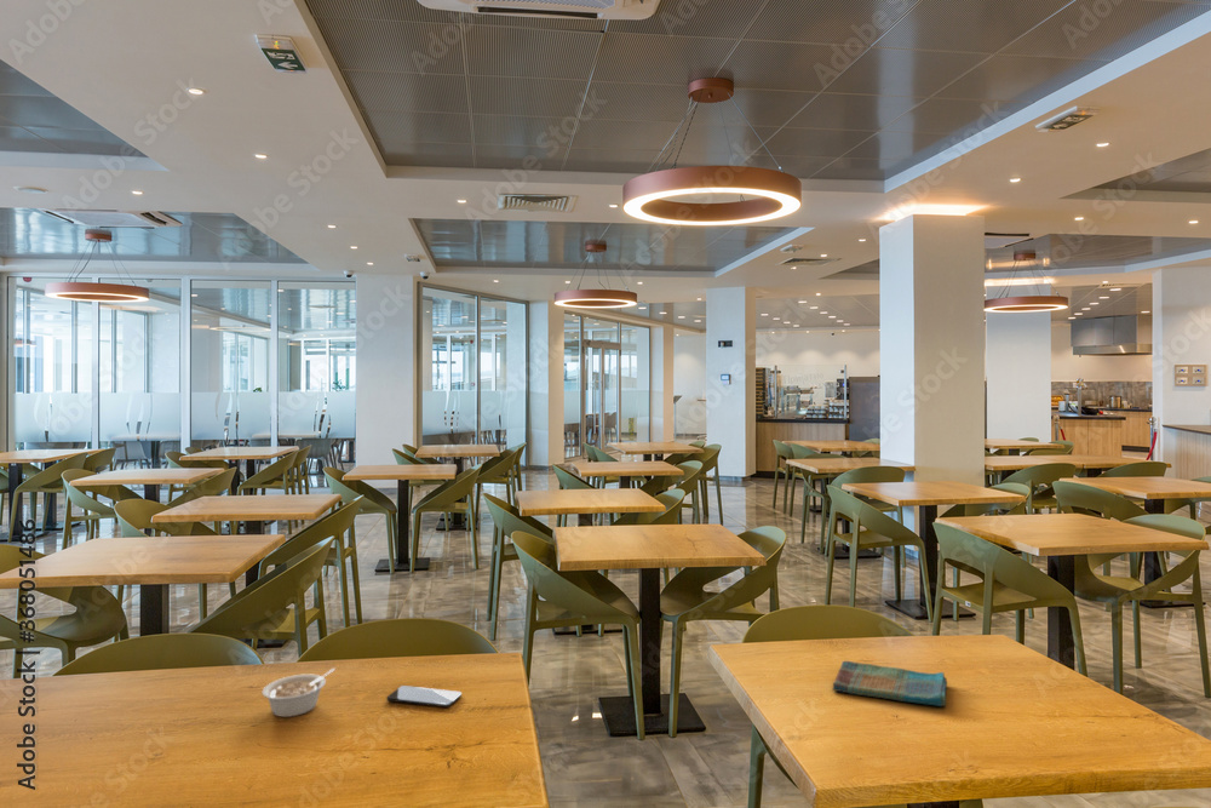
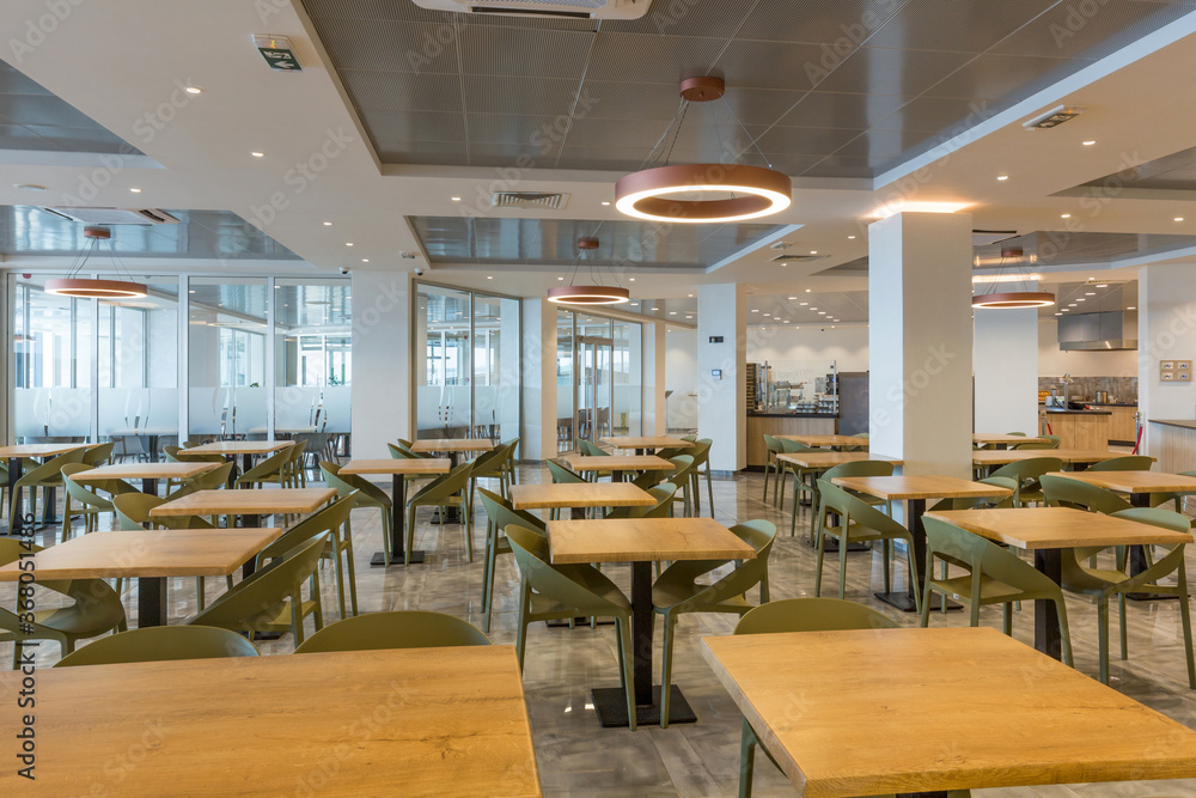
- legume (295, 693)
- smartphone (424, 695)
- dish towel (890, 681)
